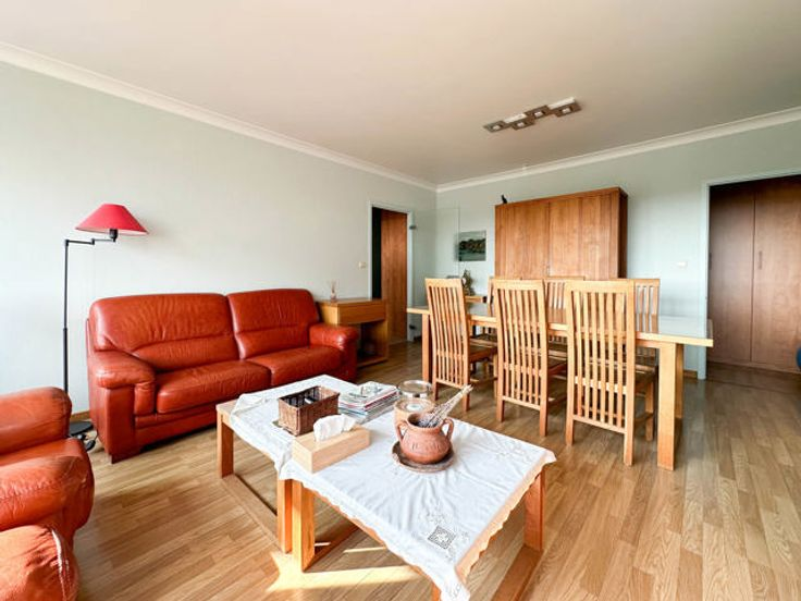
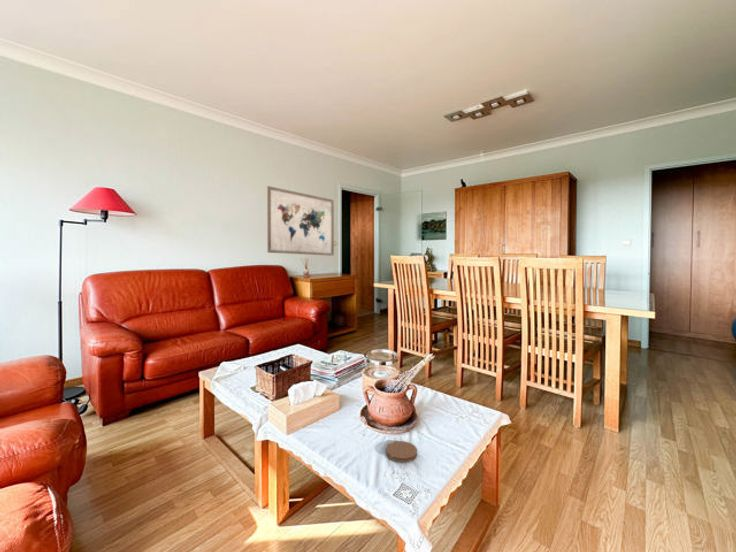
+ coaster (401, 451)
+ wall art (303, 224)
